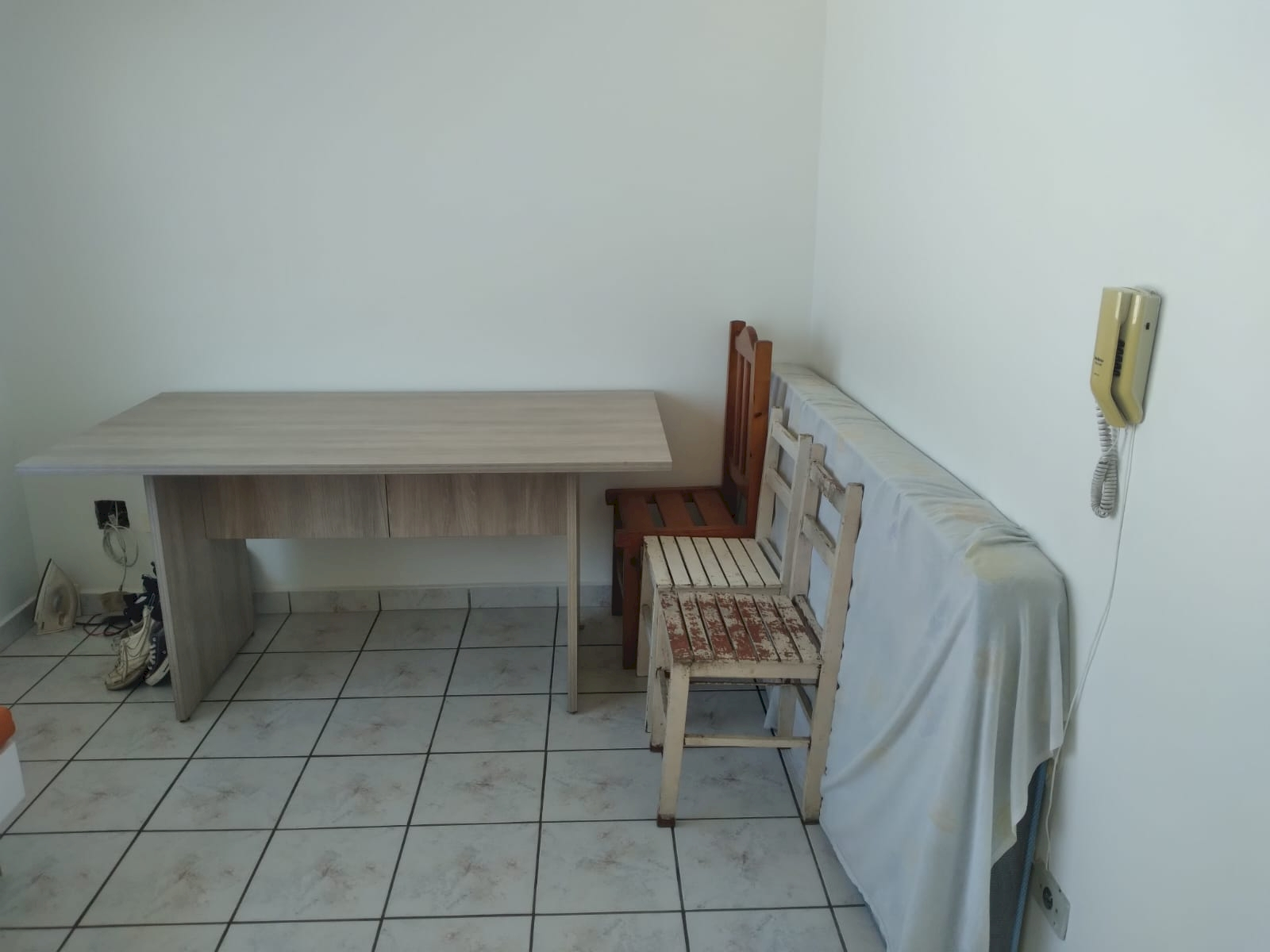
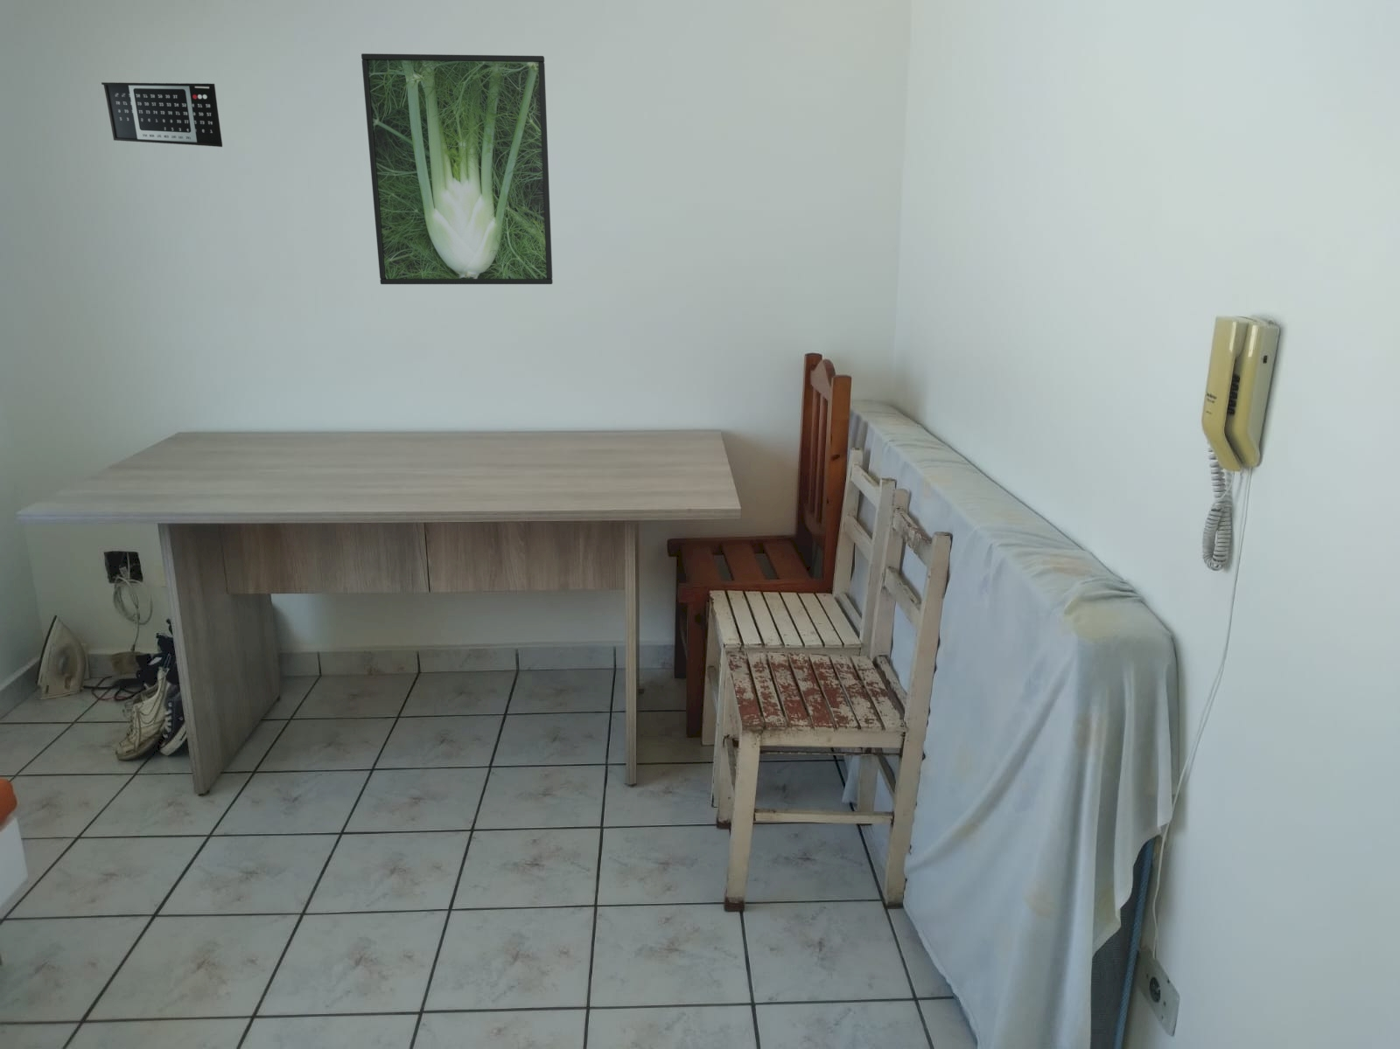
+ calendar (162, 115)
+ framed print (461, 173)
